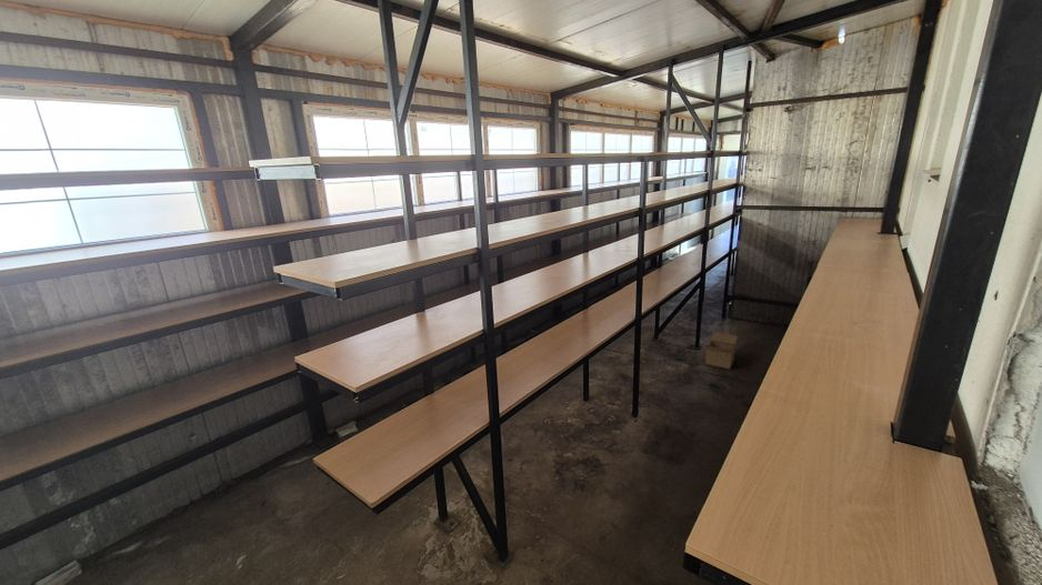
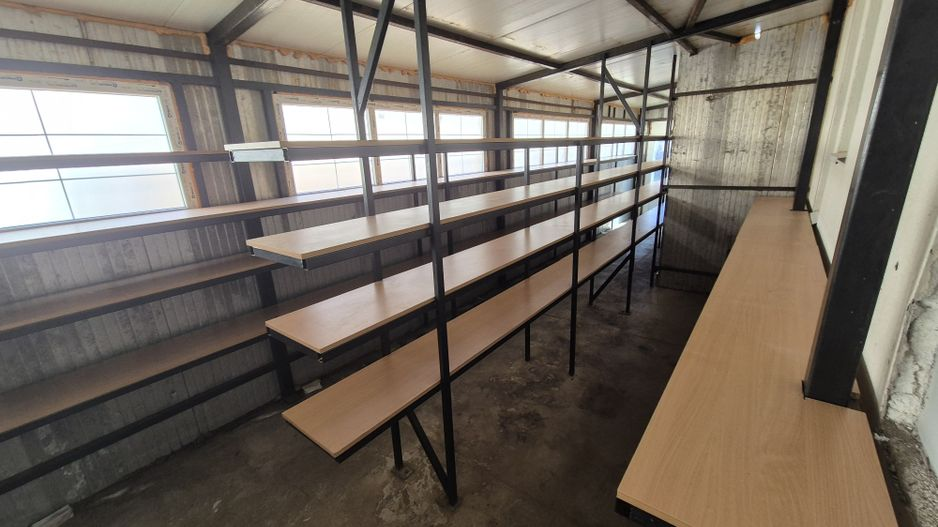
- box (720, 351)
